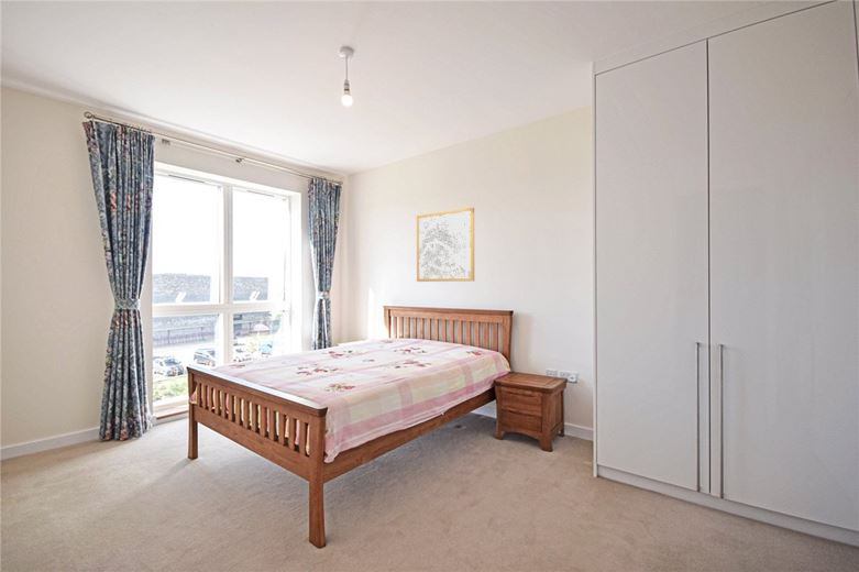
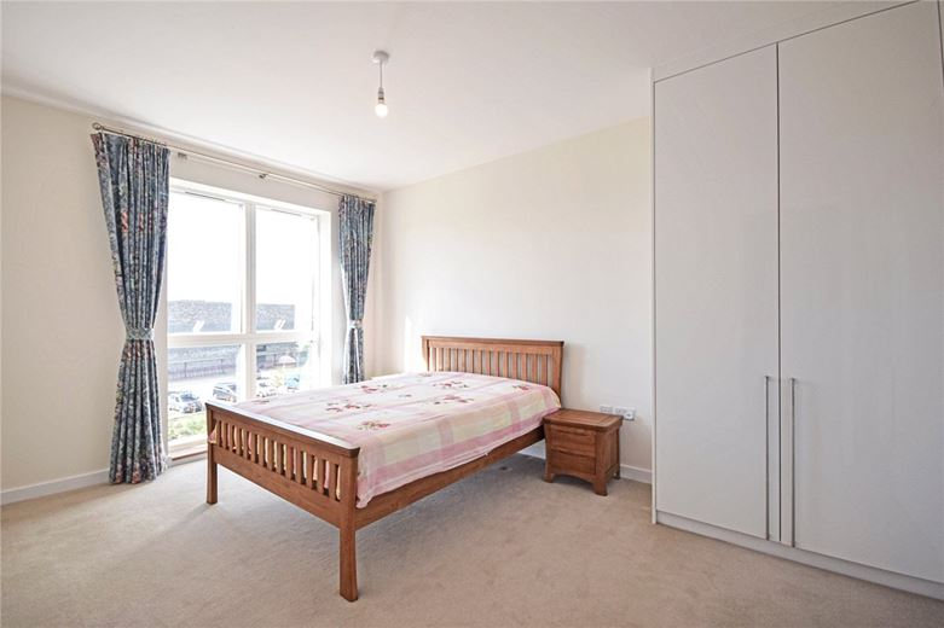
- wall art (443, 246)
